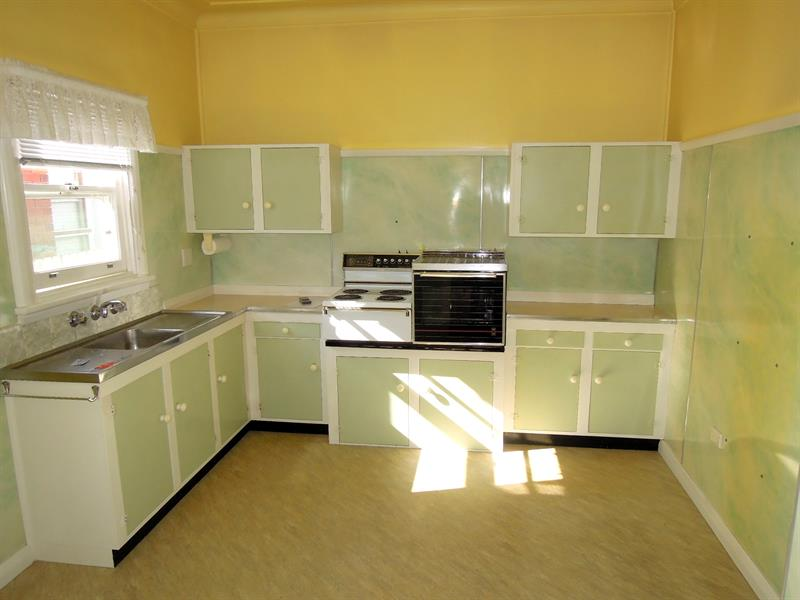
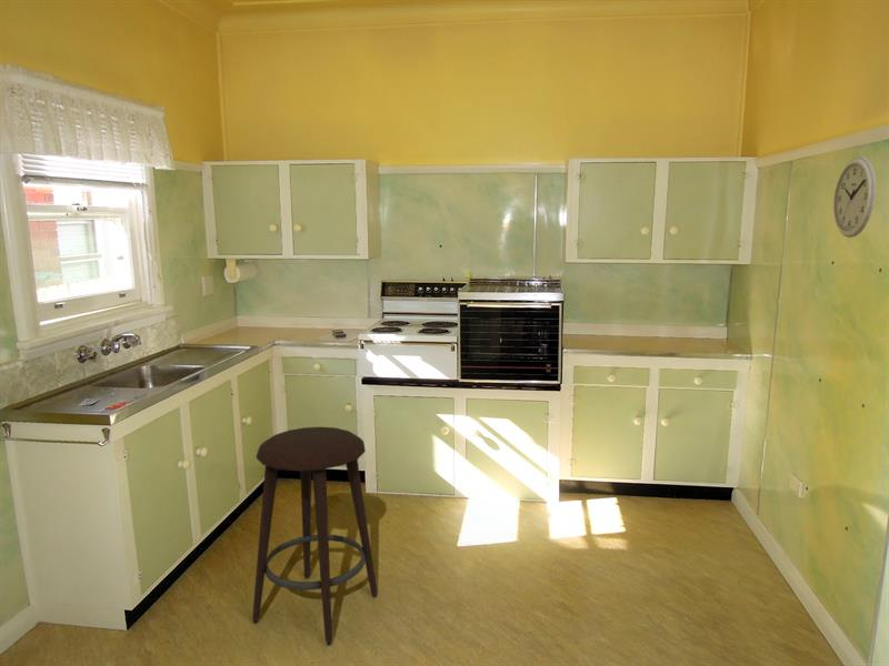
+ wall clock (851, 198)
+ stool (317, 526)
